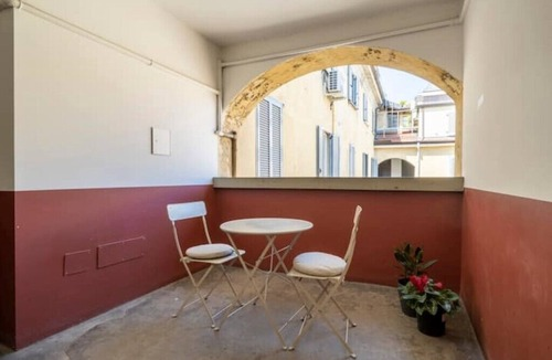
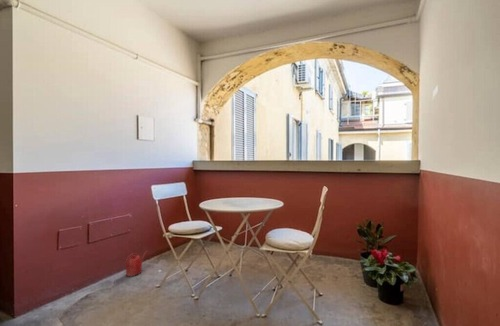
+ watering can (137, 261)
